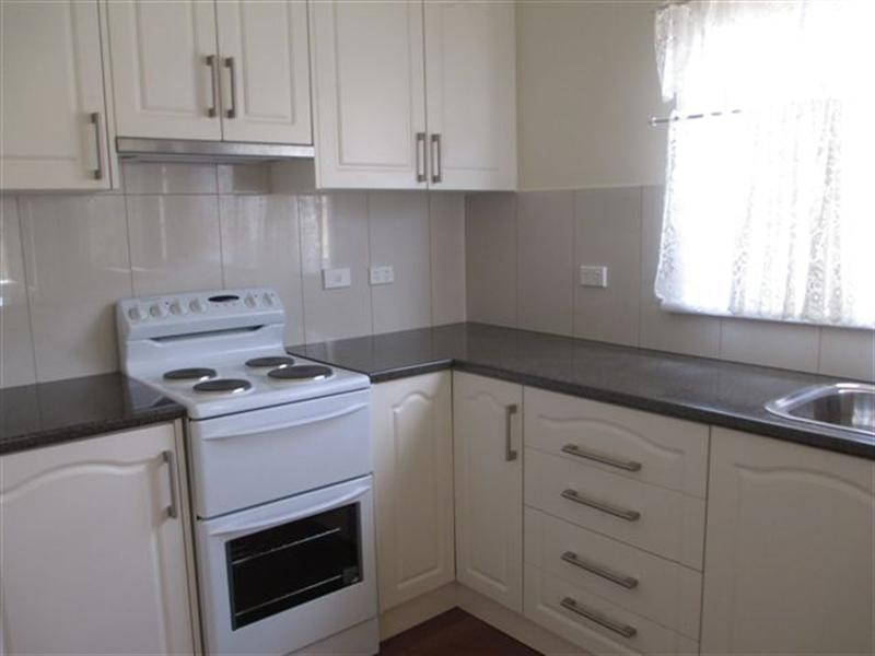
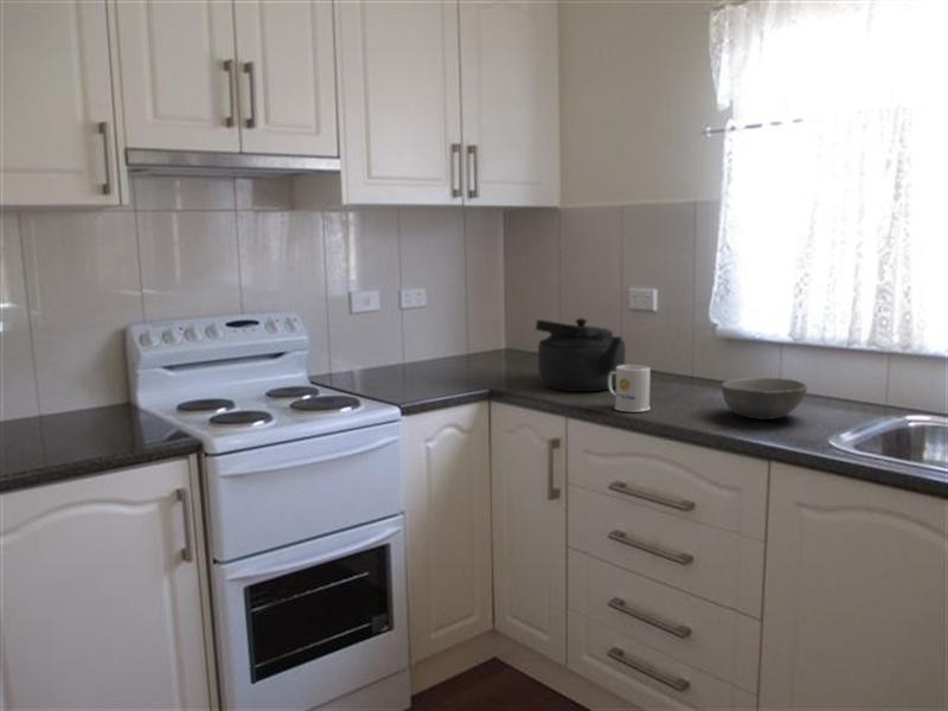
+ kettle (581, 352)
+ mug (627, 386)
+ bowl (763, 399)
